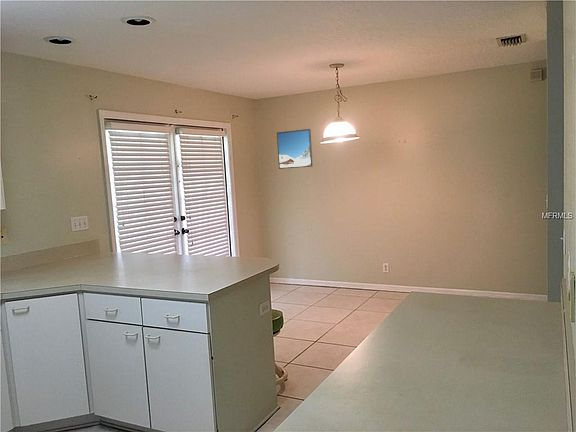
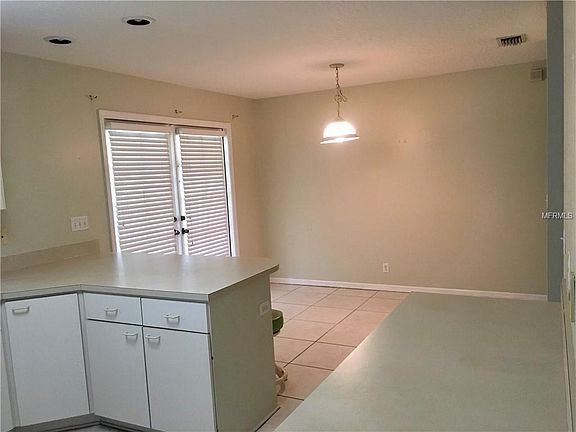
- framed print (294, 149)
